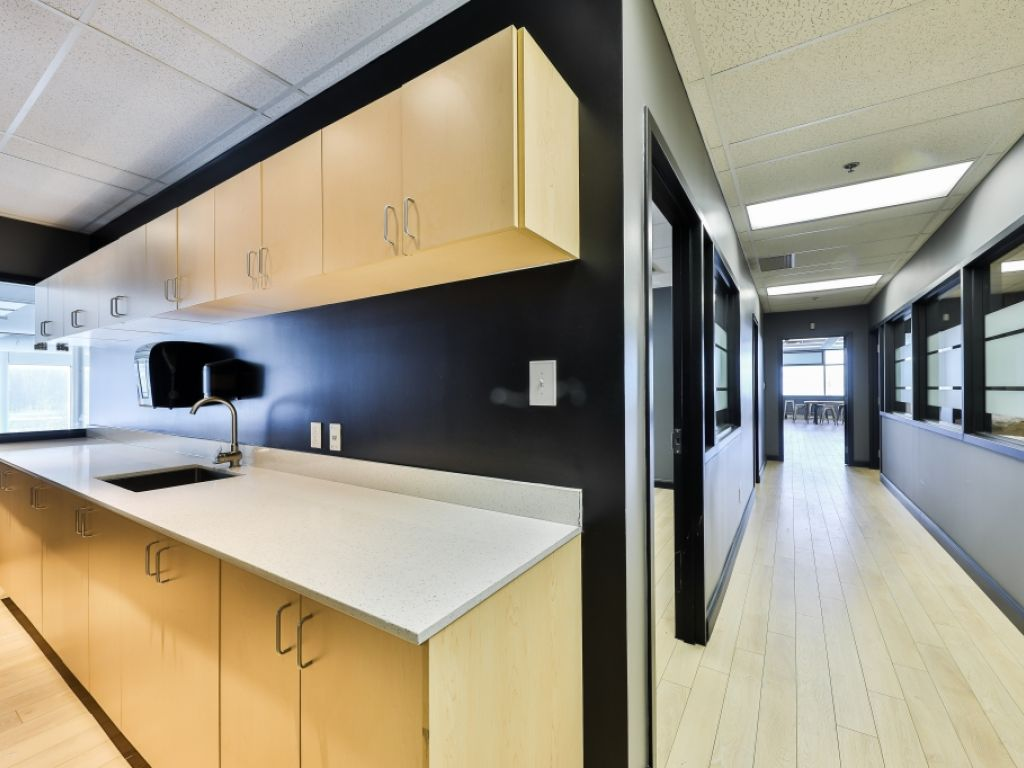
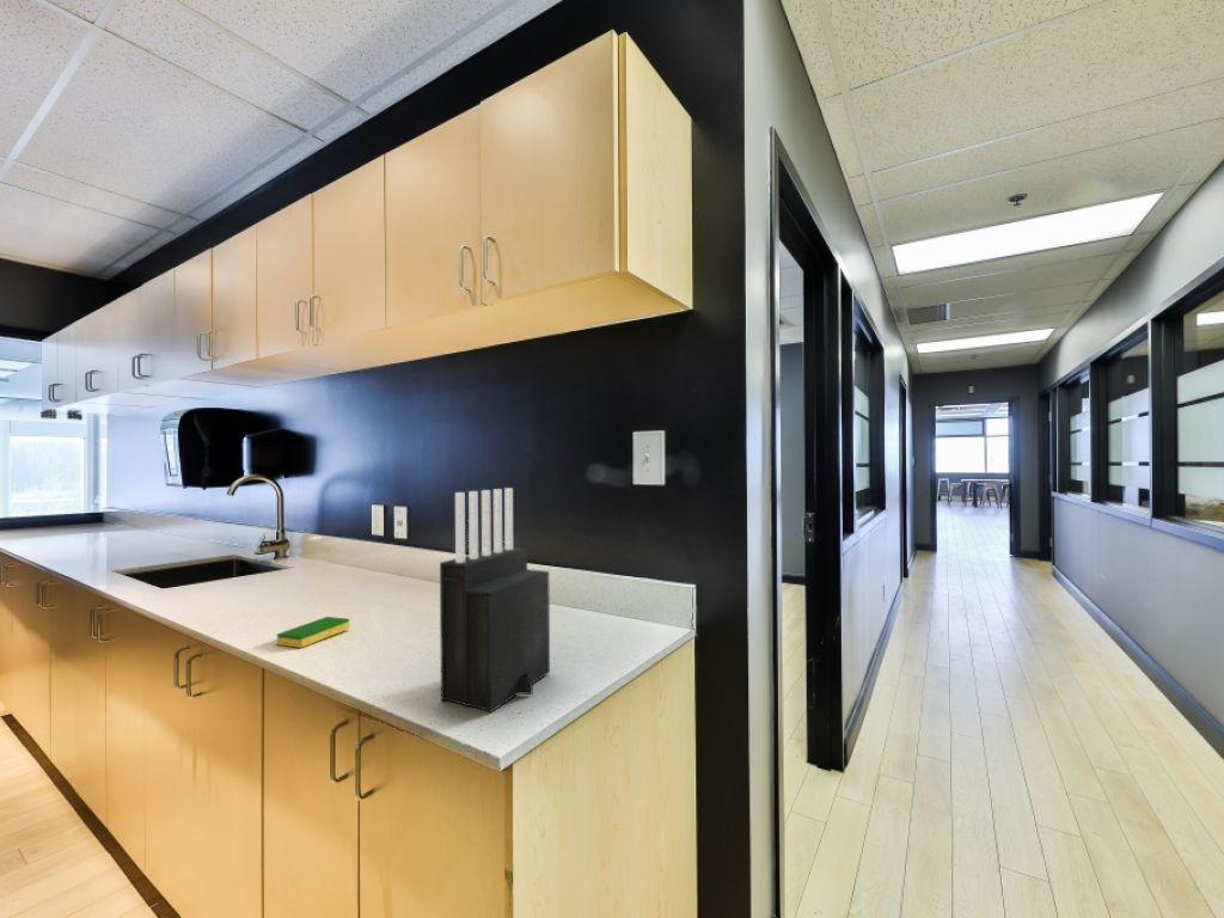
+ knife block (502, 588)
+ dish sponge (314, 631)
